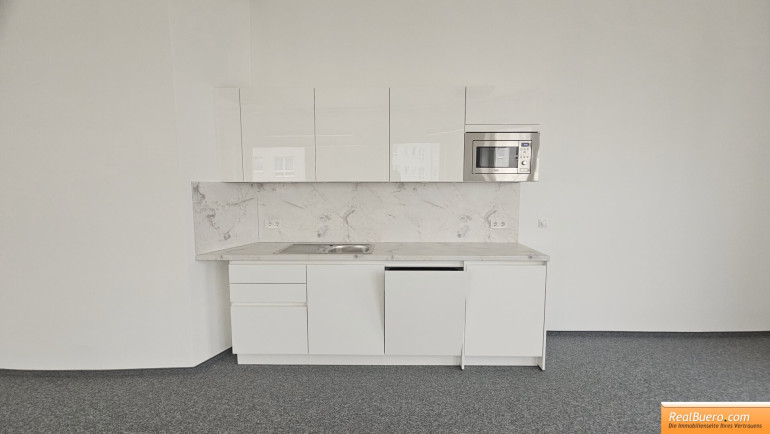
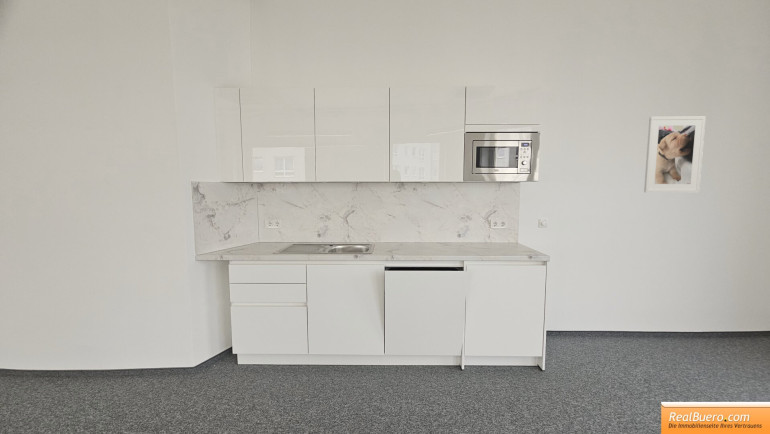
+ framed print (674, 155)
